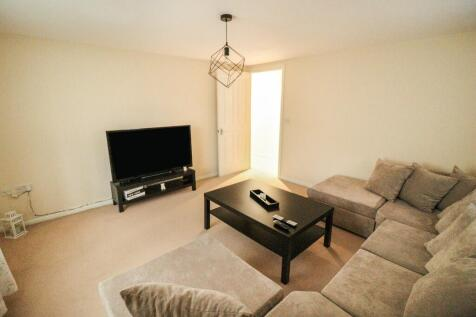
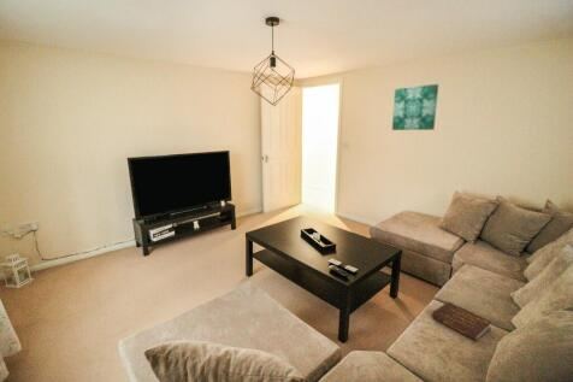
+ book (460, 319)
+ wall art (413, 108)
